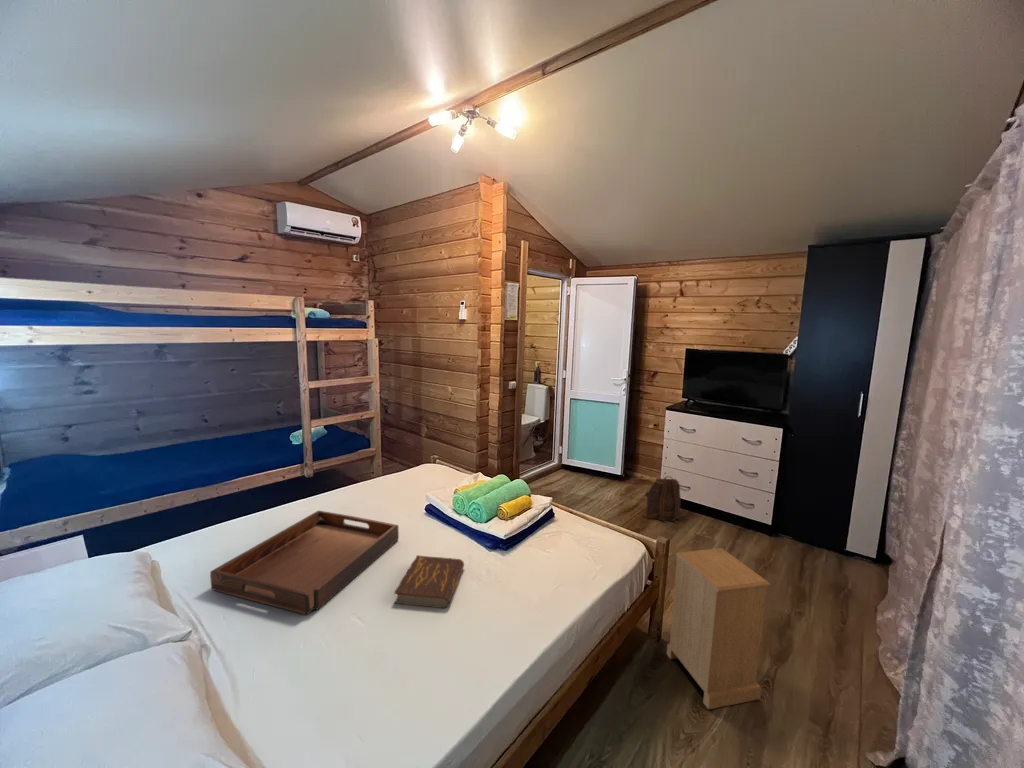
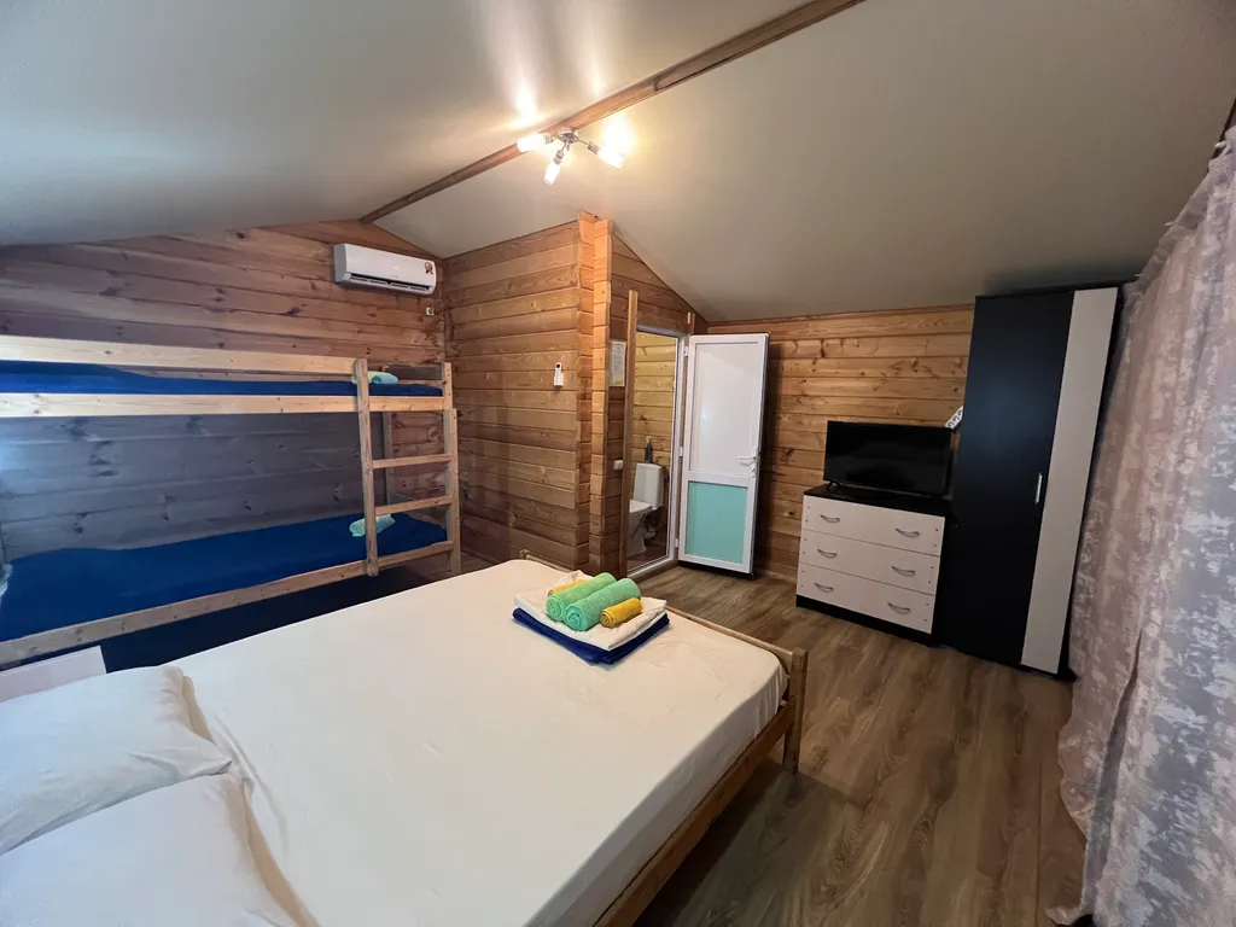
- backpack (664, 494)
- serving tray (315, 553)
- nightstand (715, 621)
- book (431, 580)
